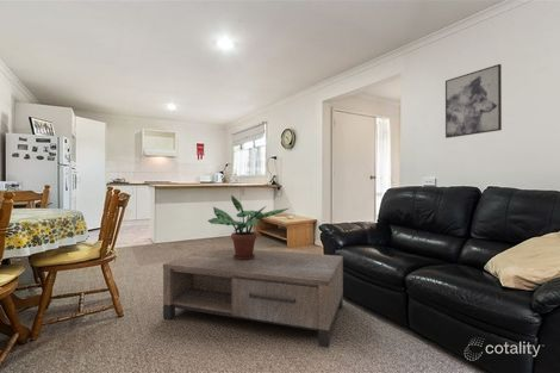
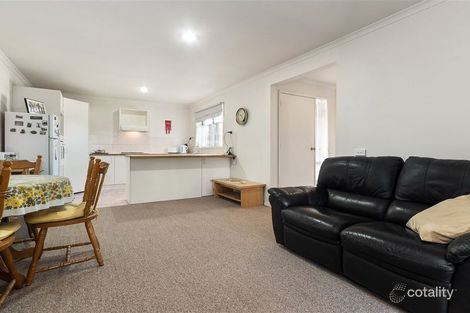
- coffee table (257, 285)
- potted plant (250, 225)
- wall art (471, 104)
